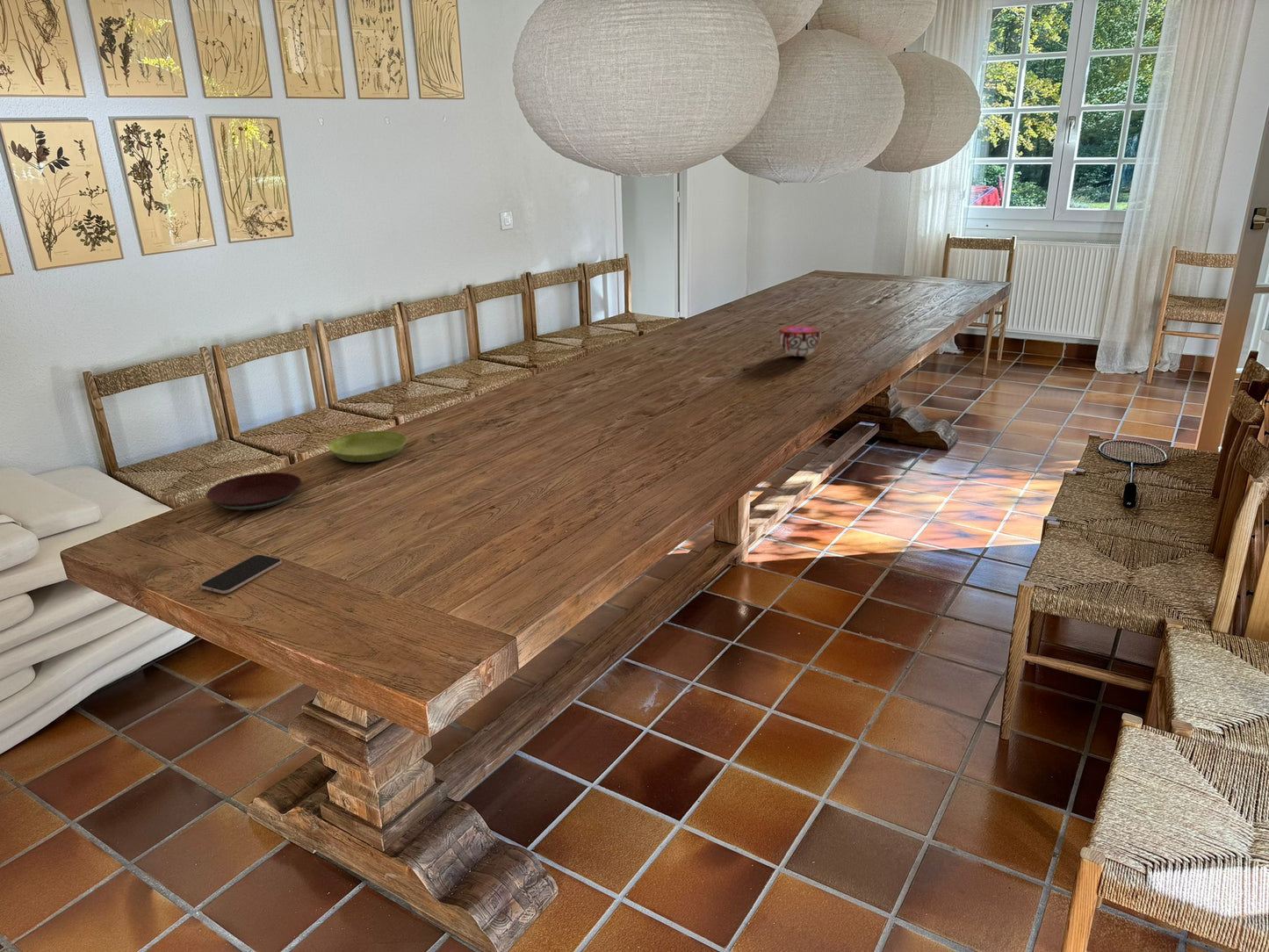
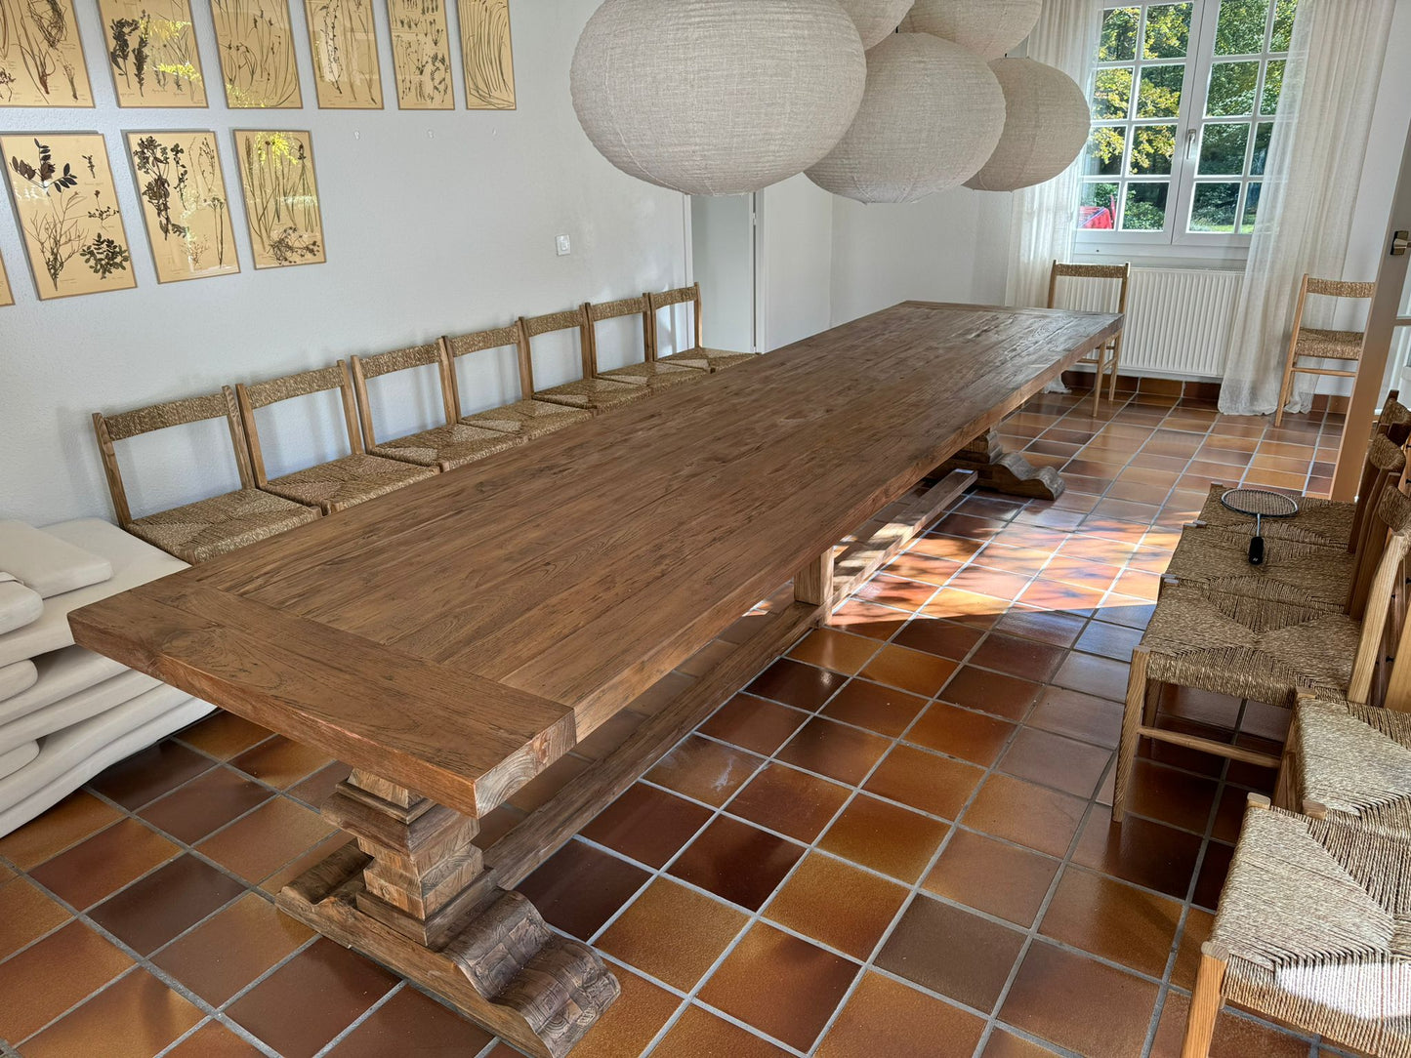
- saucer (368, 447)
- smartphone (242, 573)
- decorative bowl (799, 342)
- plate (256, 493)
